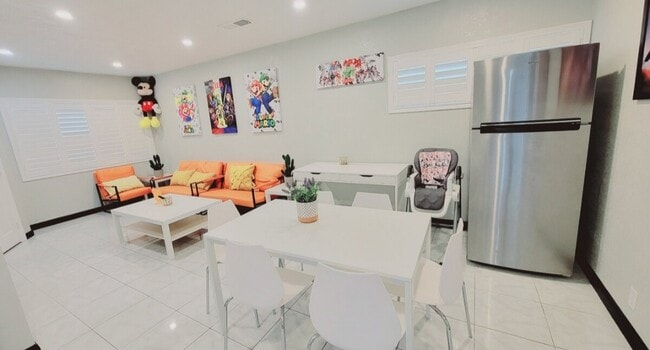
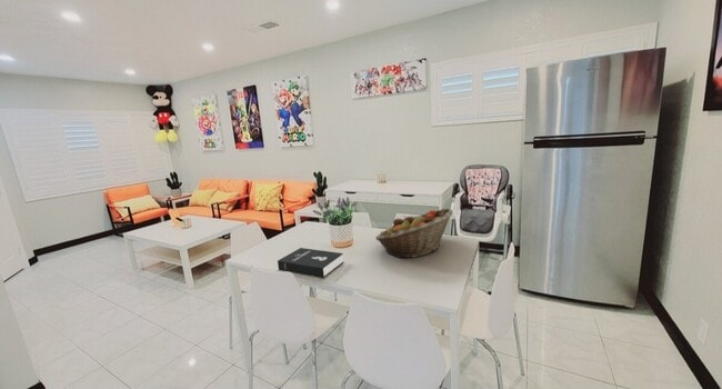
+ booklet (311, 261)
+ fruit basket (414, 229)
